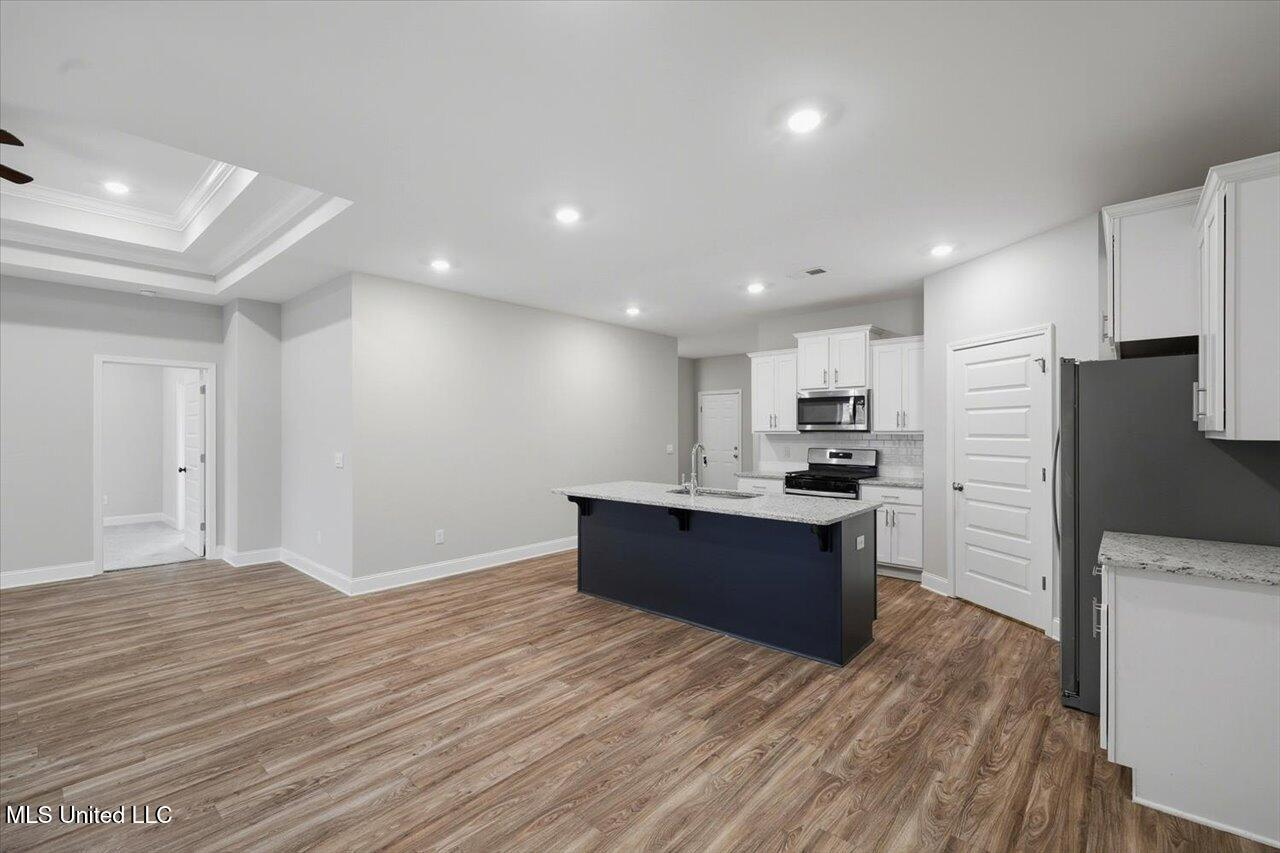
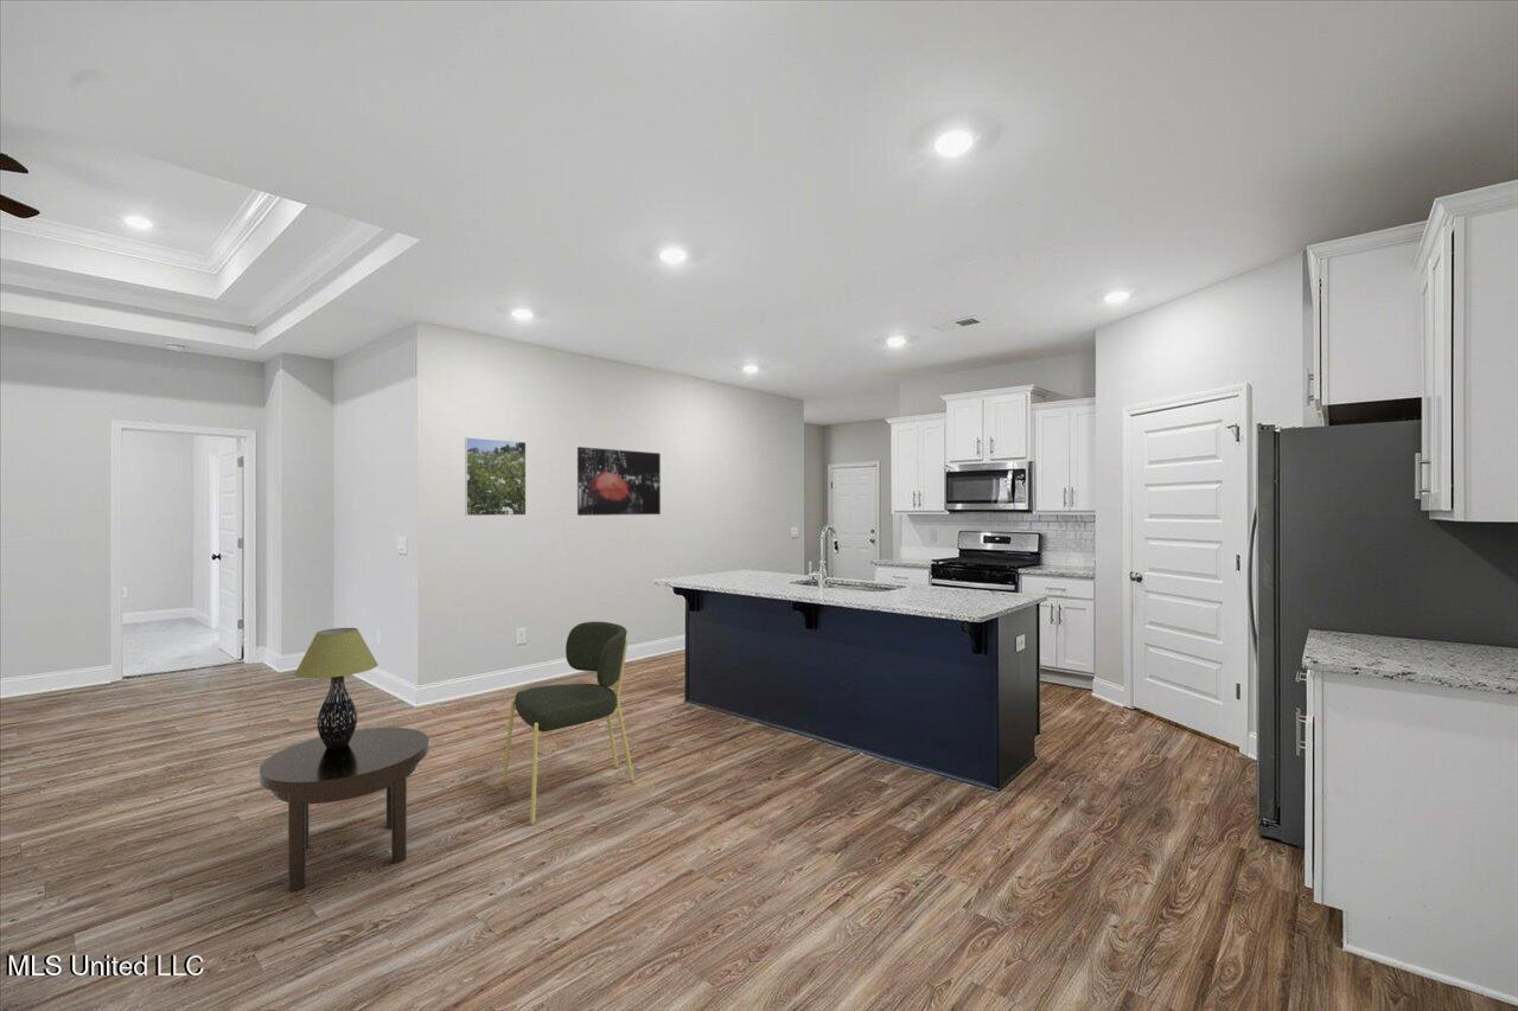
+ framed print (496, 478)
+ wall art (620, 482)
+ table lamp (337, 687)
+ dining chair (573, 709)
+ side table (346, 799)
